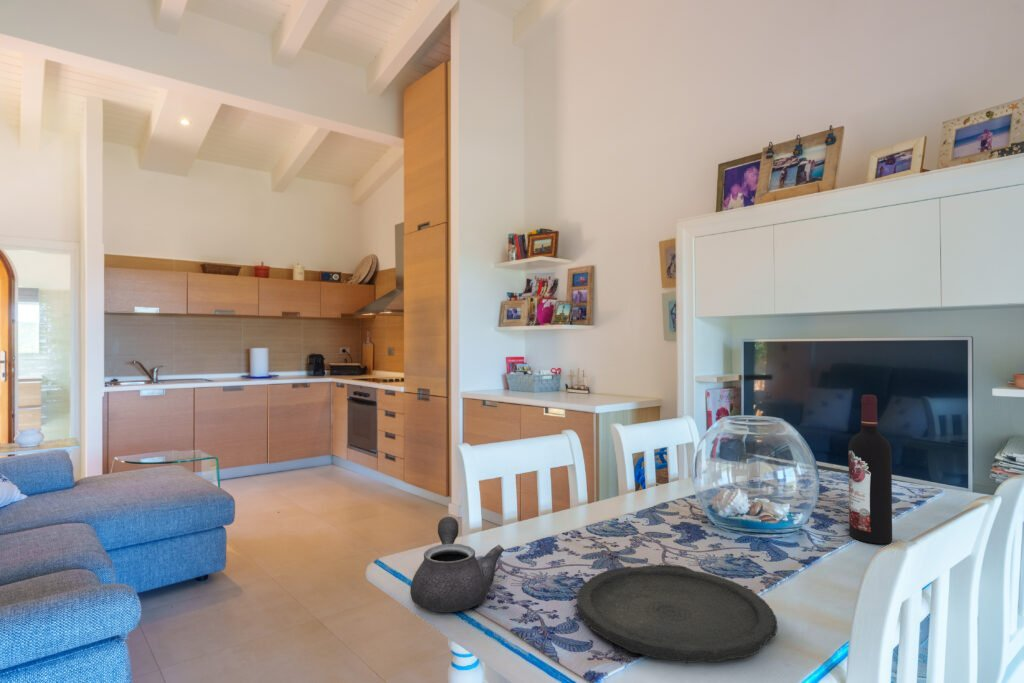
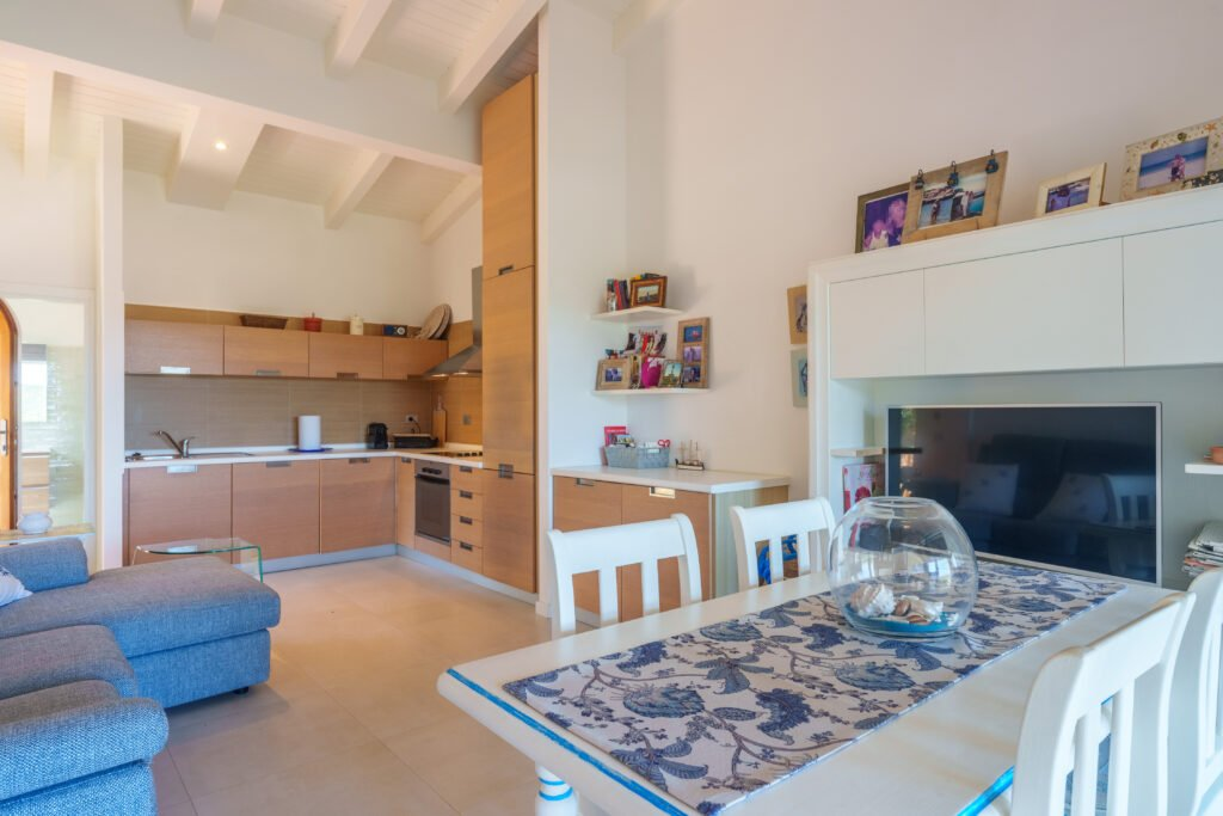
- wine bottle (869, 466)
- teapot (454, 560)
- plate (672, 608)
